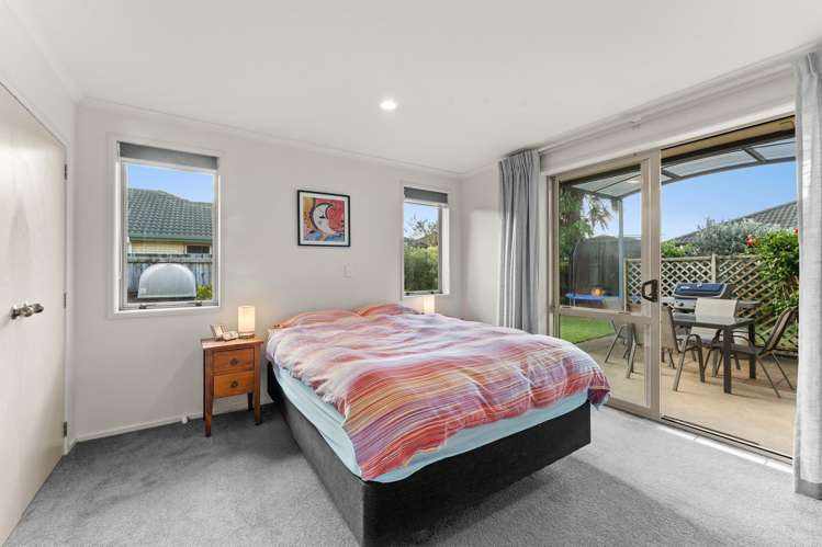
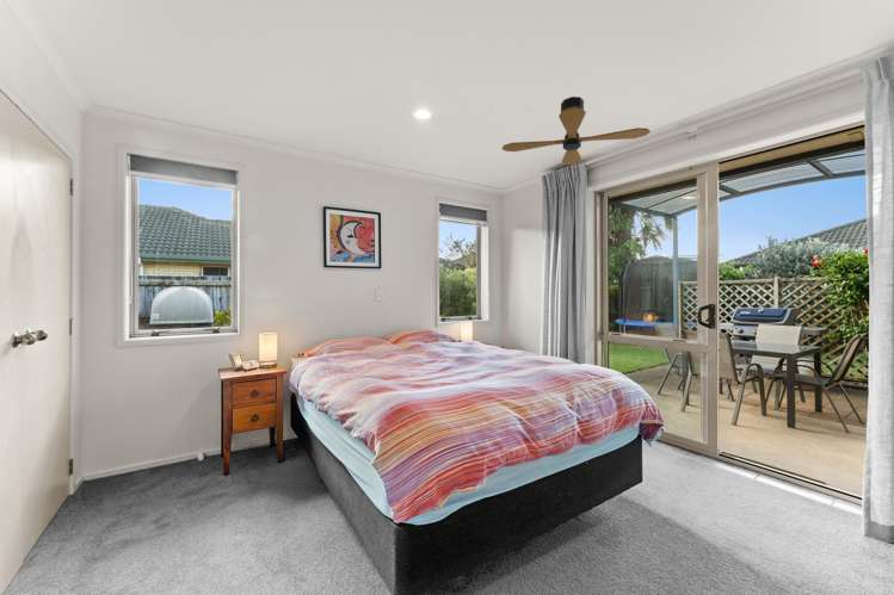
+ ceiling fan (572, 124)
